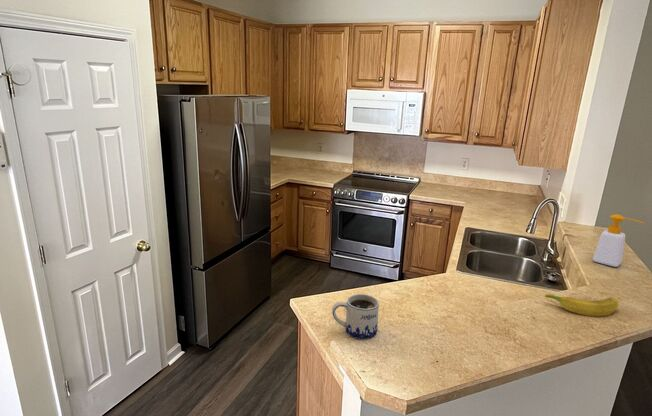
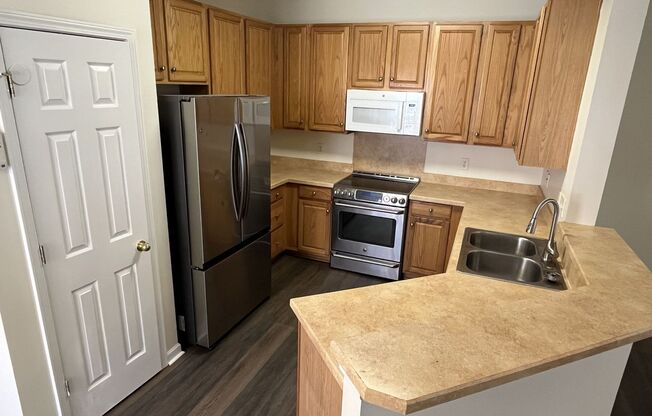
- soap bottle (618, 240)
- banana (583, 301)
- mug (357, 316)
